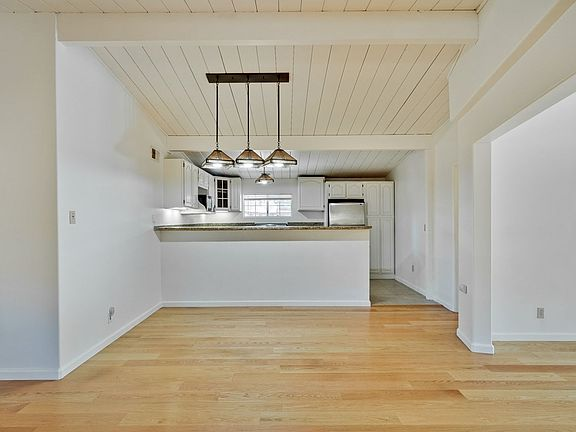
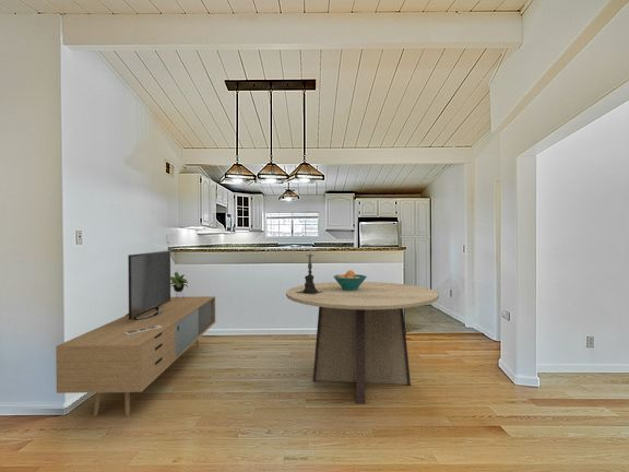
+ media console (156, 311)
+ fruit bowl (349, 279)
+ dining table (360, 337)
+ candle holder (309, 270)
